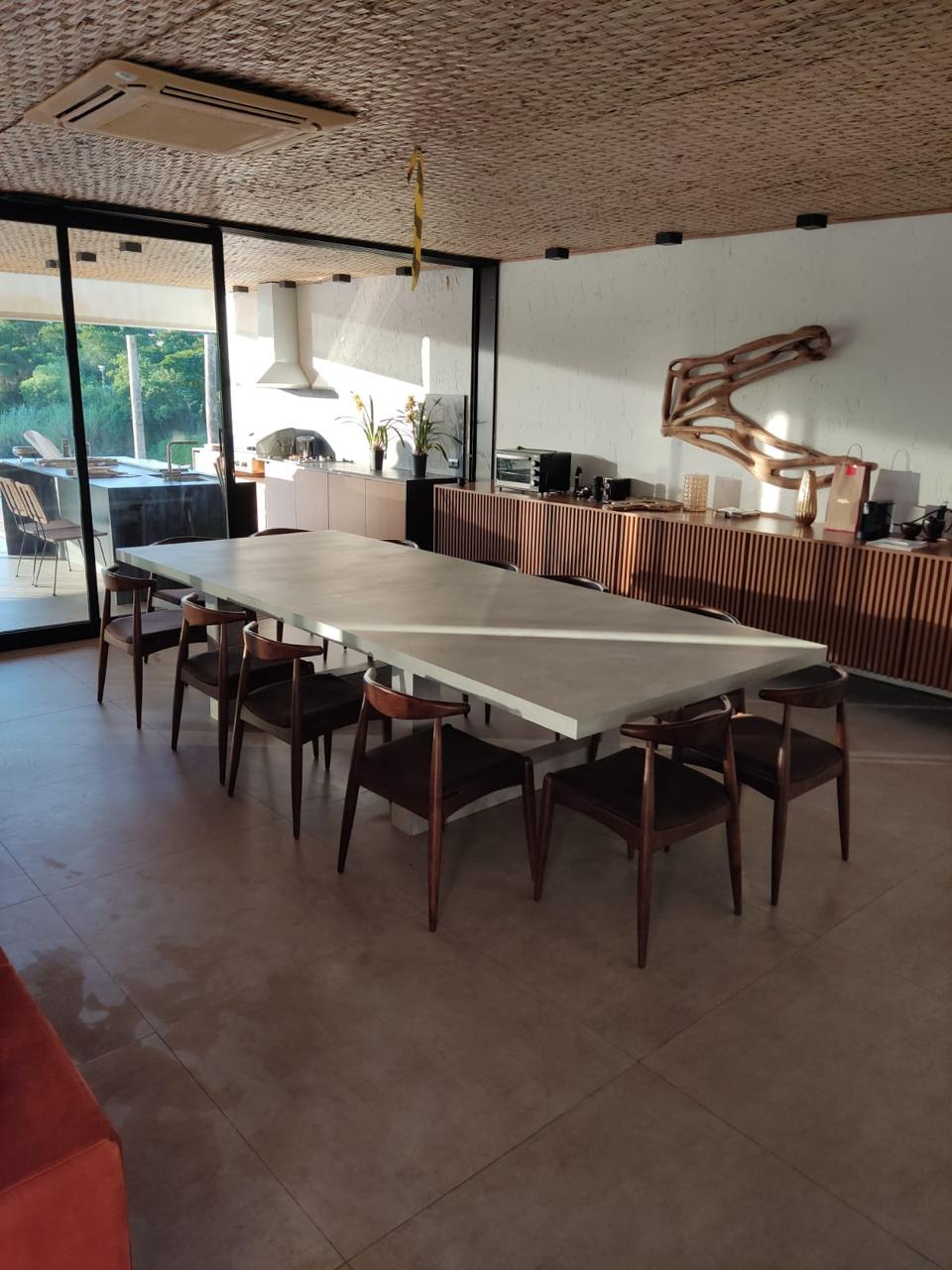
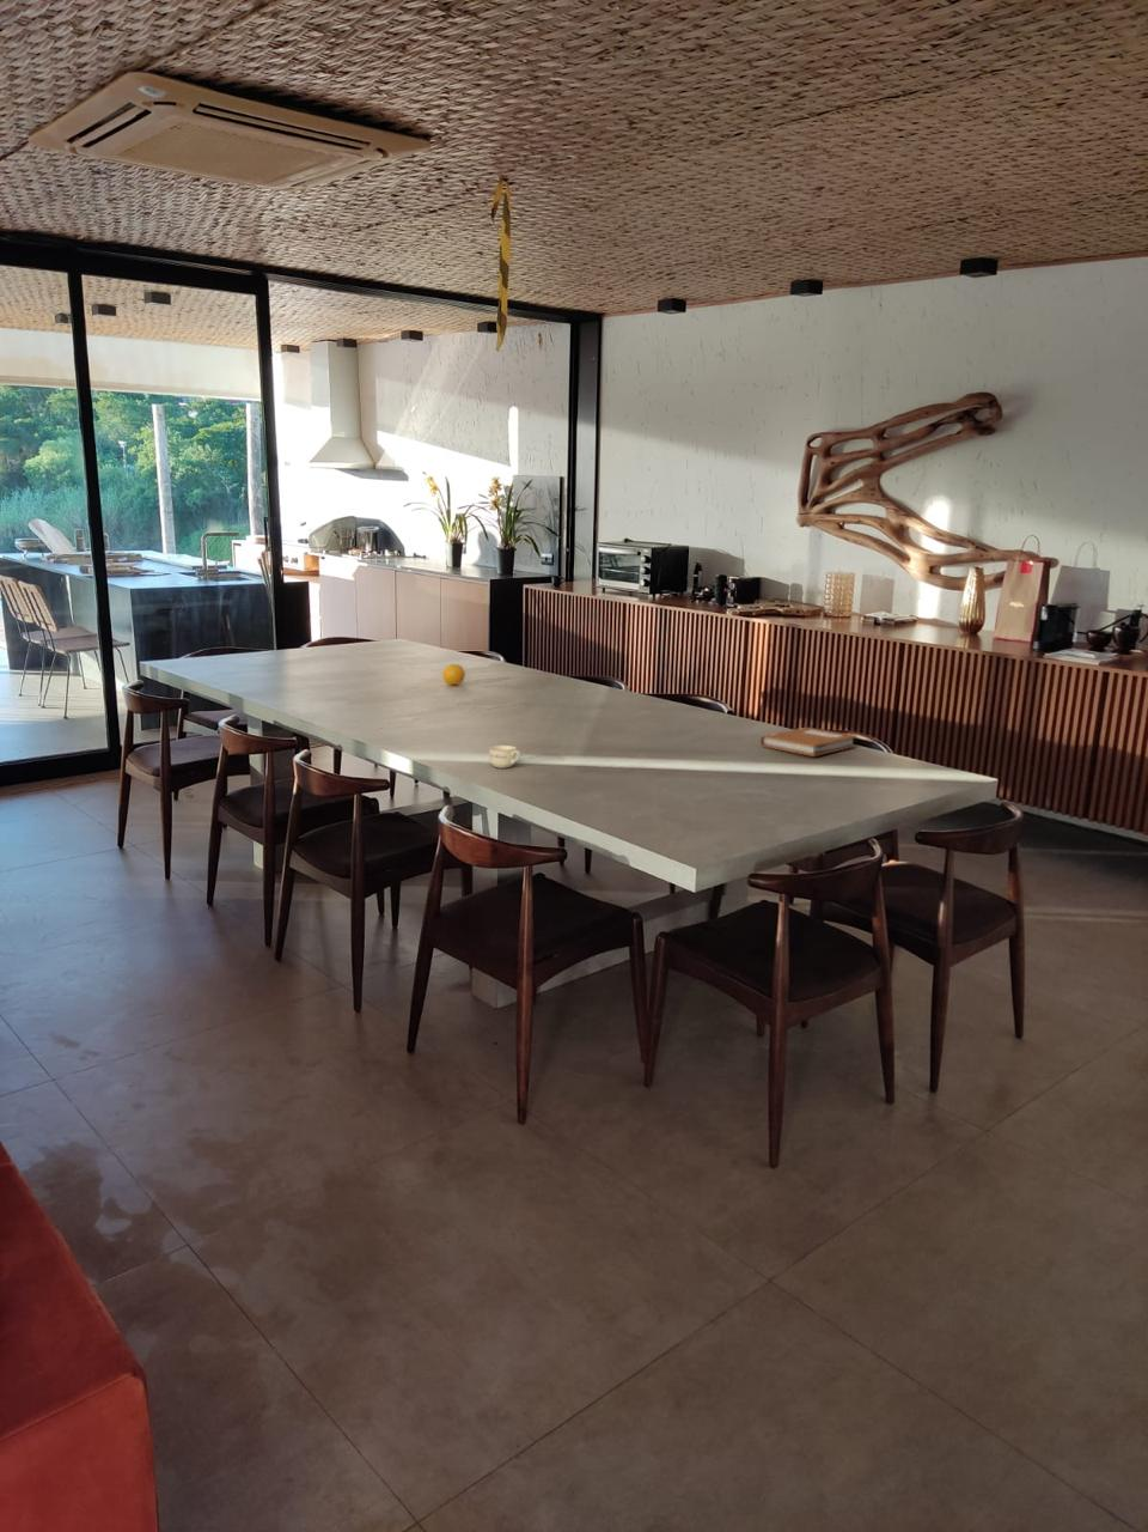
+ notebook (808, 739)
+ fruit (453, 674)
+ cup (504, 756)
